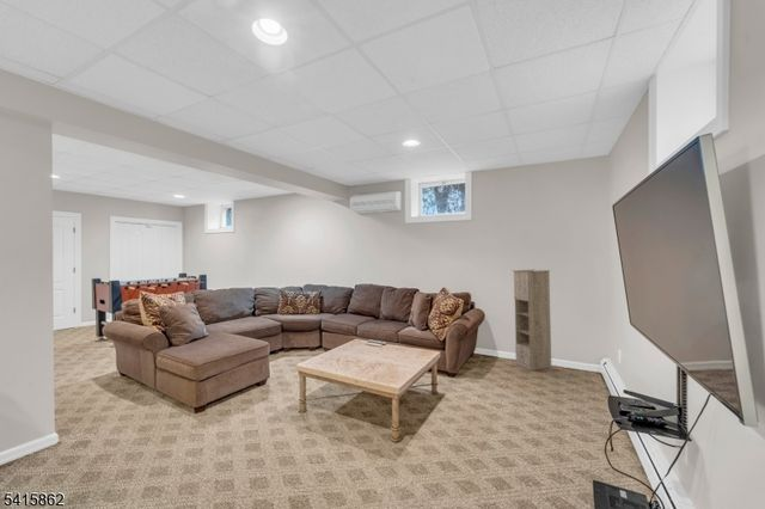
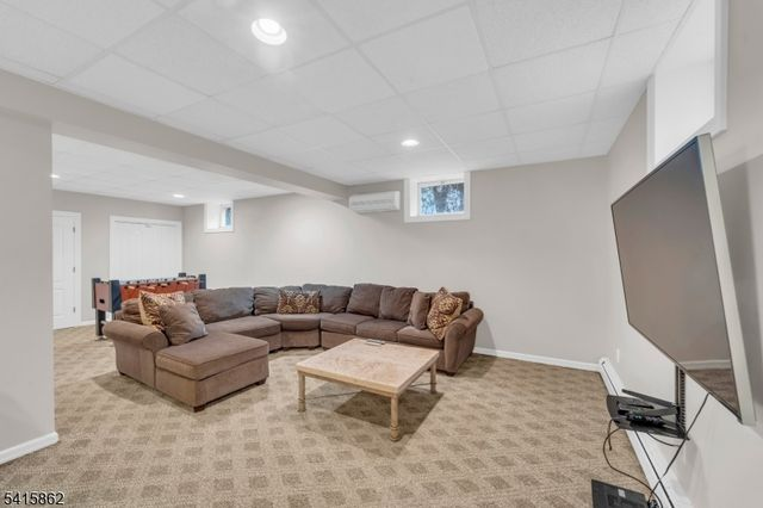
- storage cabinet (531, 318)
